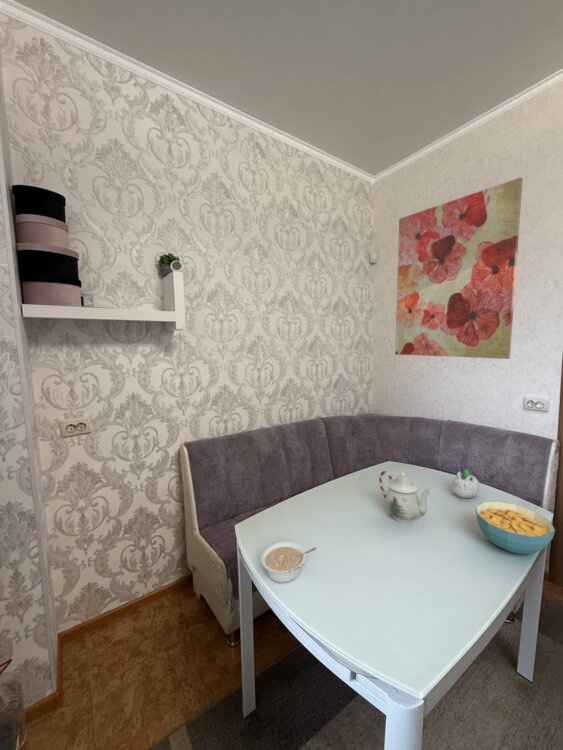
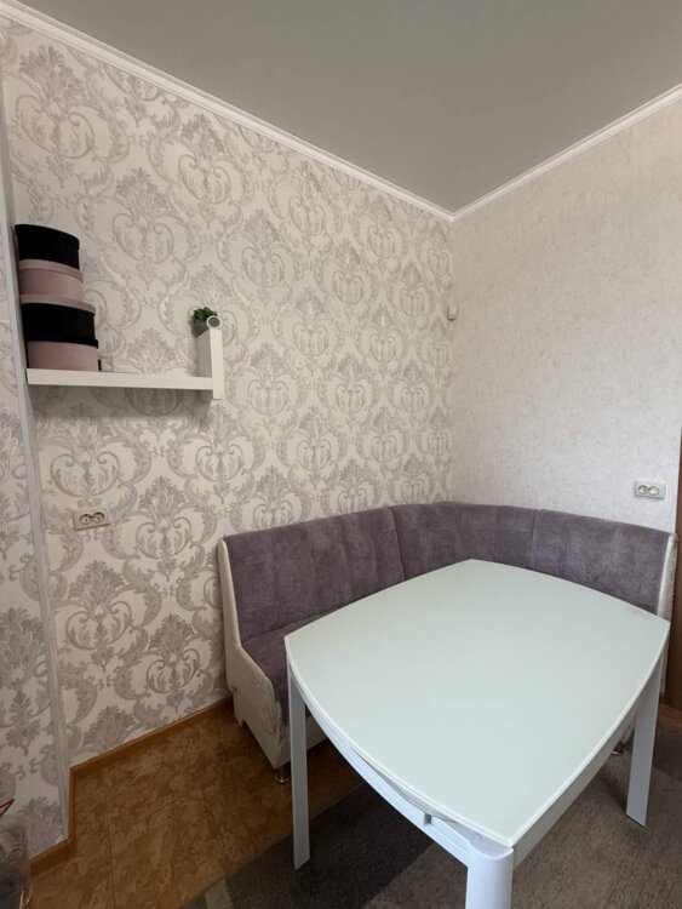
- wall art (448, 281)
- legume (285, 560)
- teapot (403, 495)
- succulent planter (465, 482)
- cereal bowl (511, 532)
